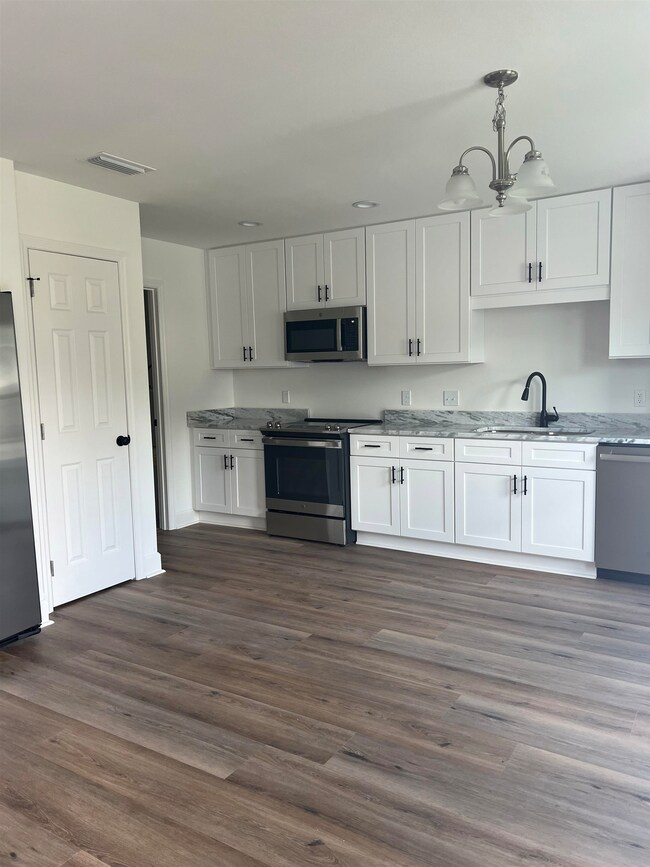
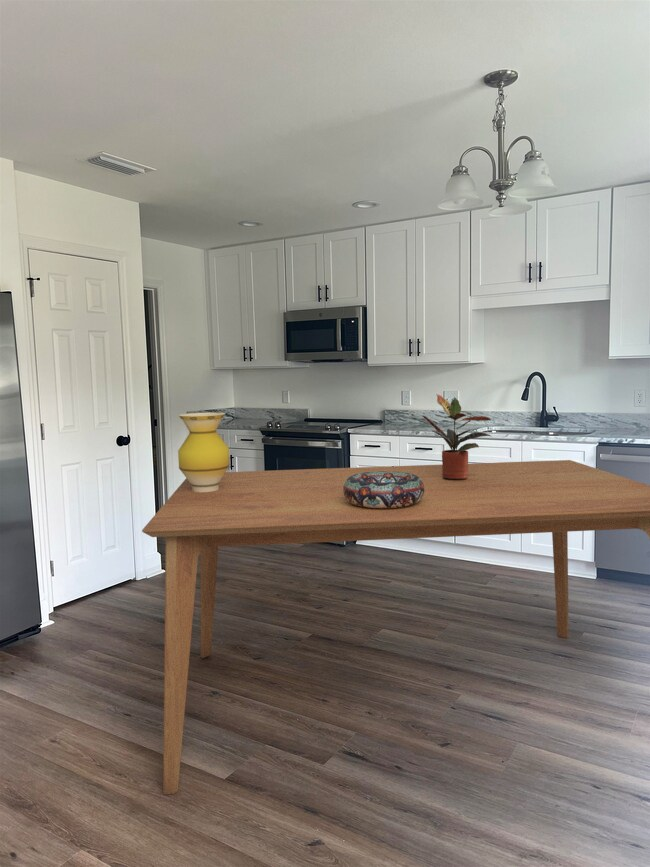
+ potted plant (457, 437)
+ vase (203, 451)
+ decorative bowl (383, 489)
+ dining table (406, 538)
